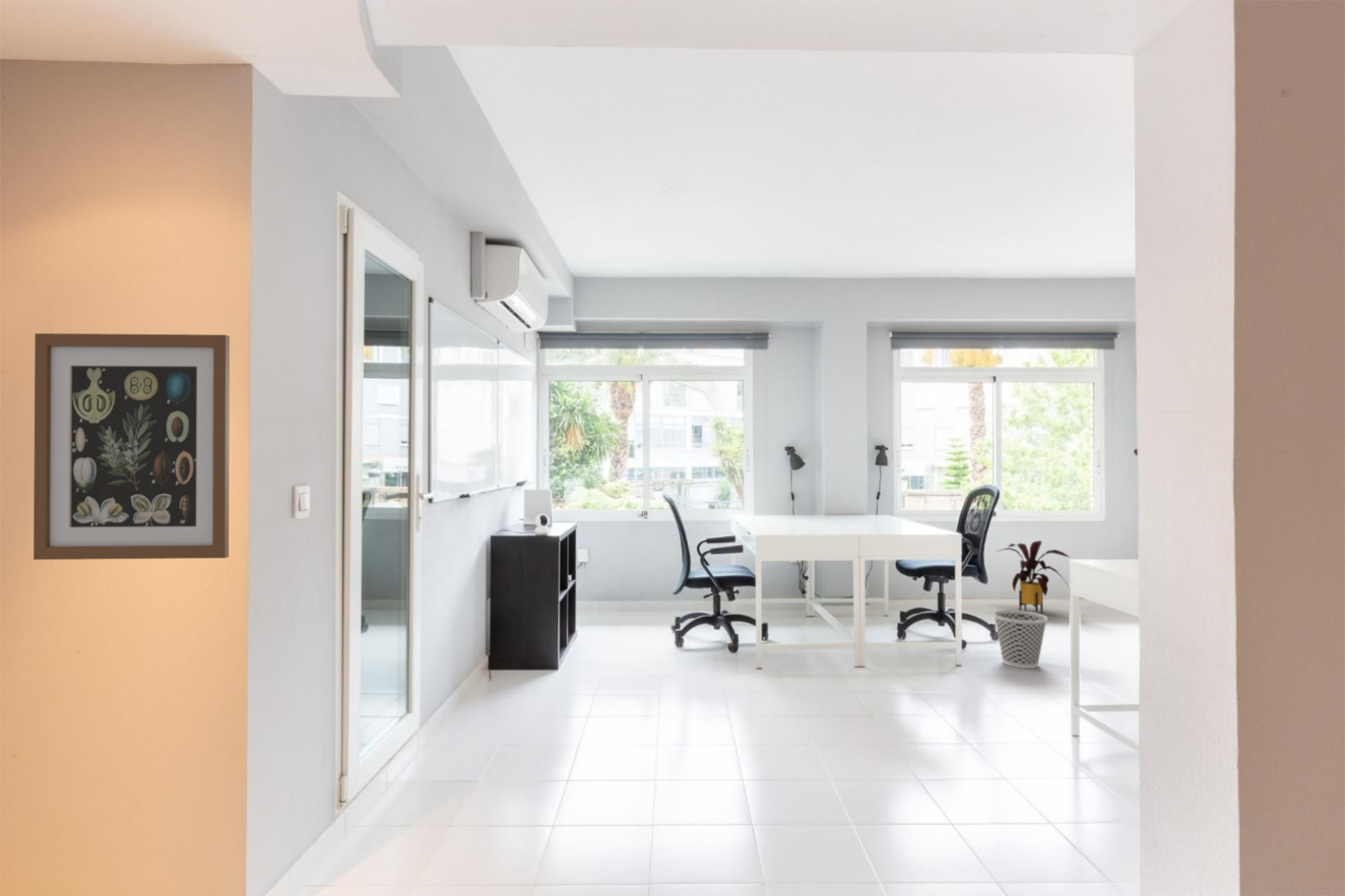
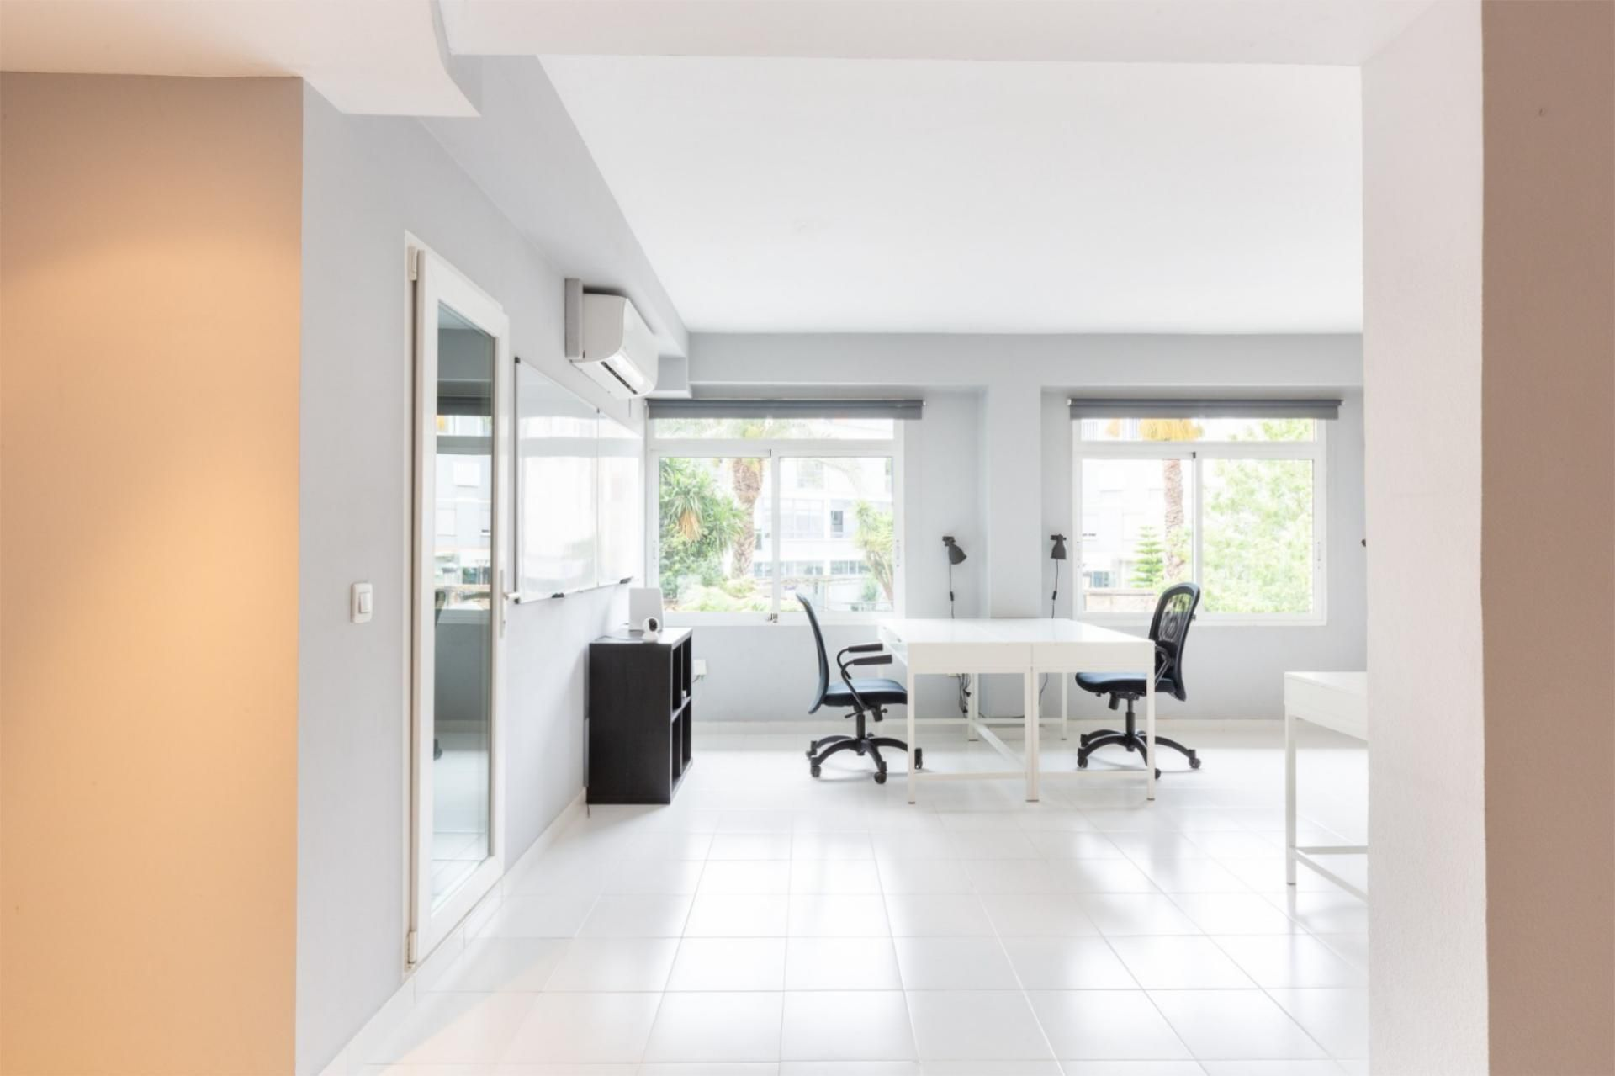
- wall art (132, 446)
- house plant (1028, 577)
- wastebasket (1020, 639)
